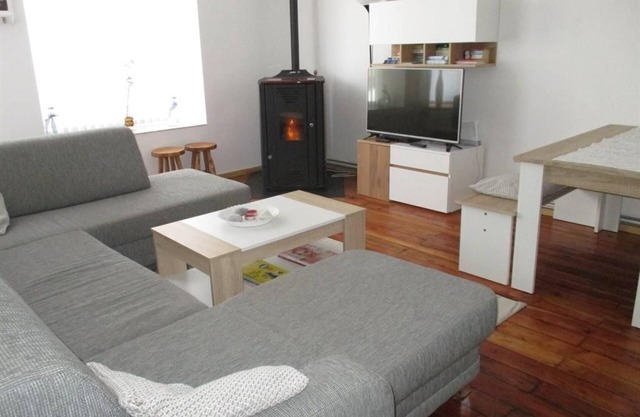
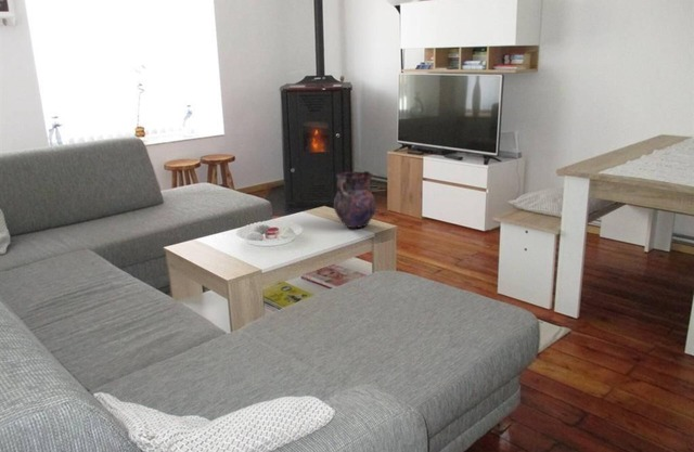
+ vase (355, 199)
